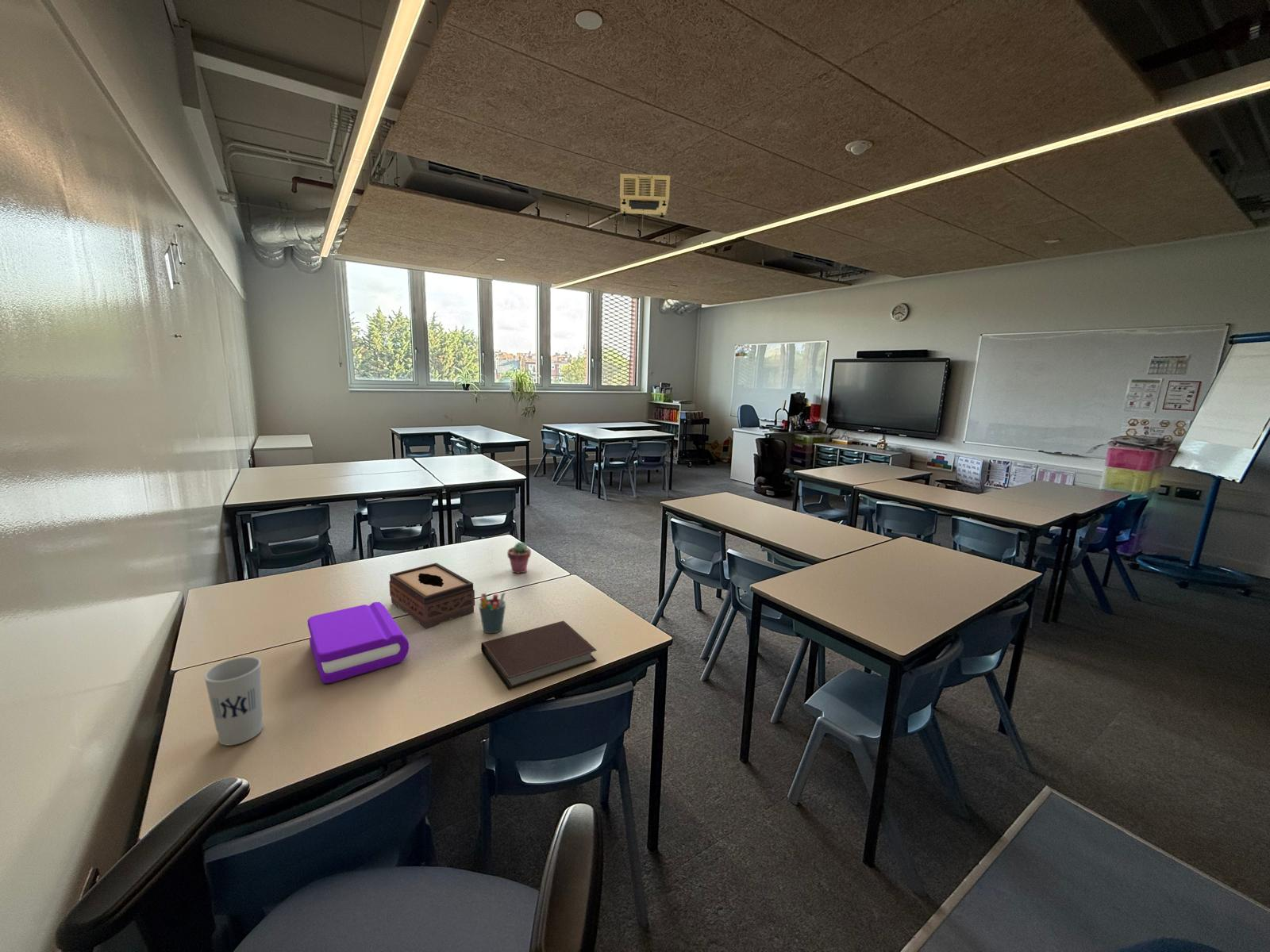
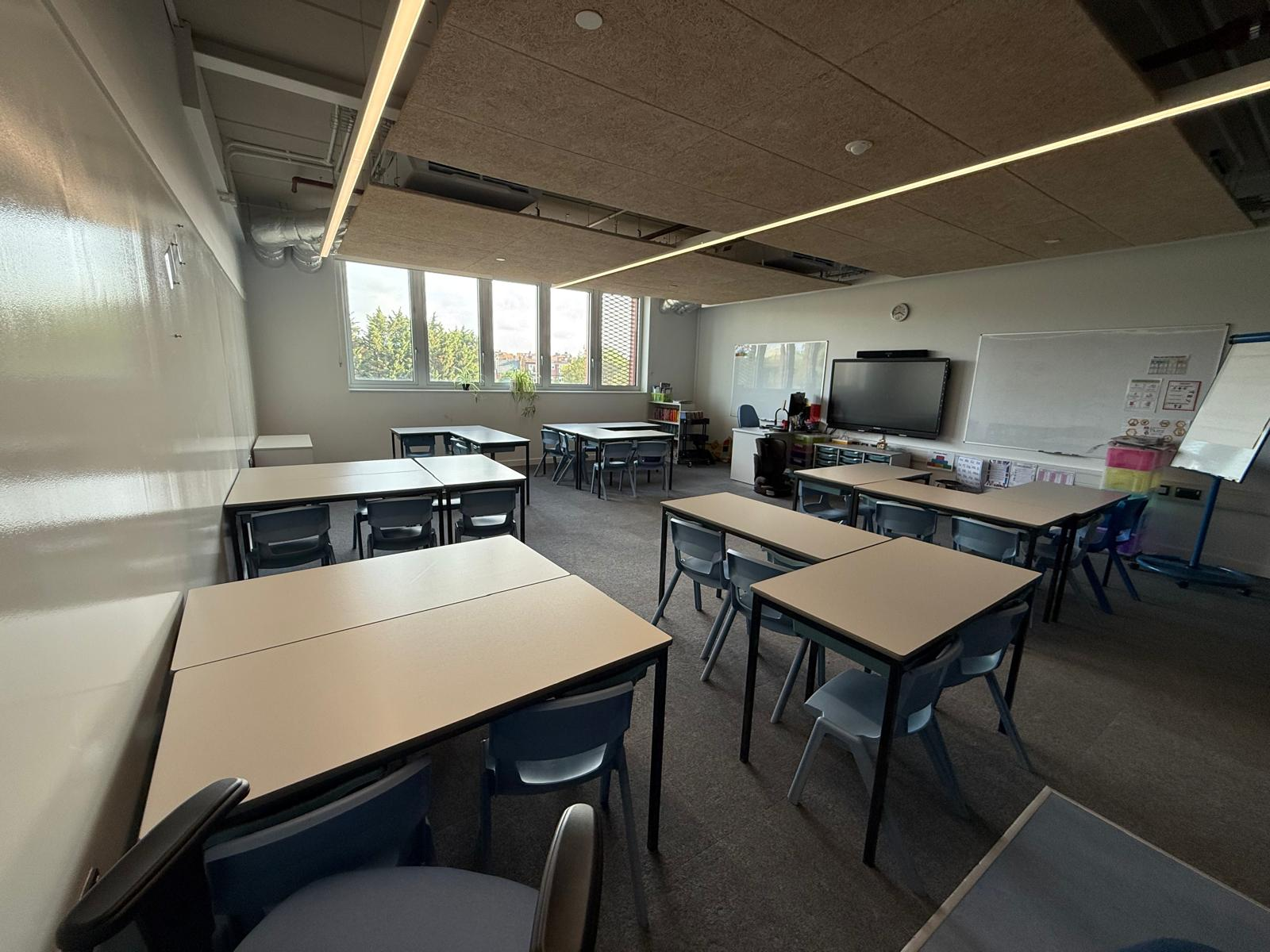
- book (357, 637)
- cup (237, 701)
- projector (644, 199)
- potted succulent (519, 556)
- pen holder (491, 609)
- tissue box (431, 593)
- notebook (538, 651)
